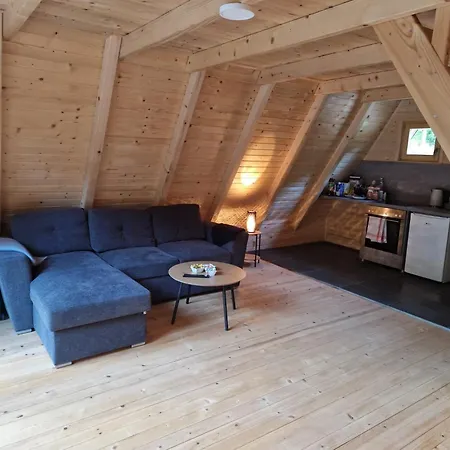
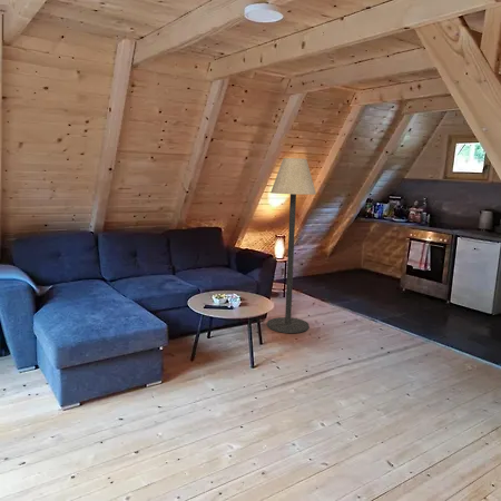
+ floor lamp (291, 244)
